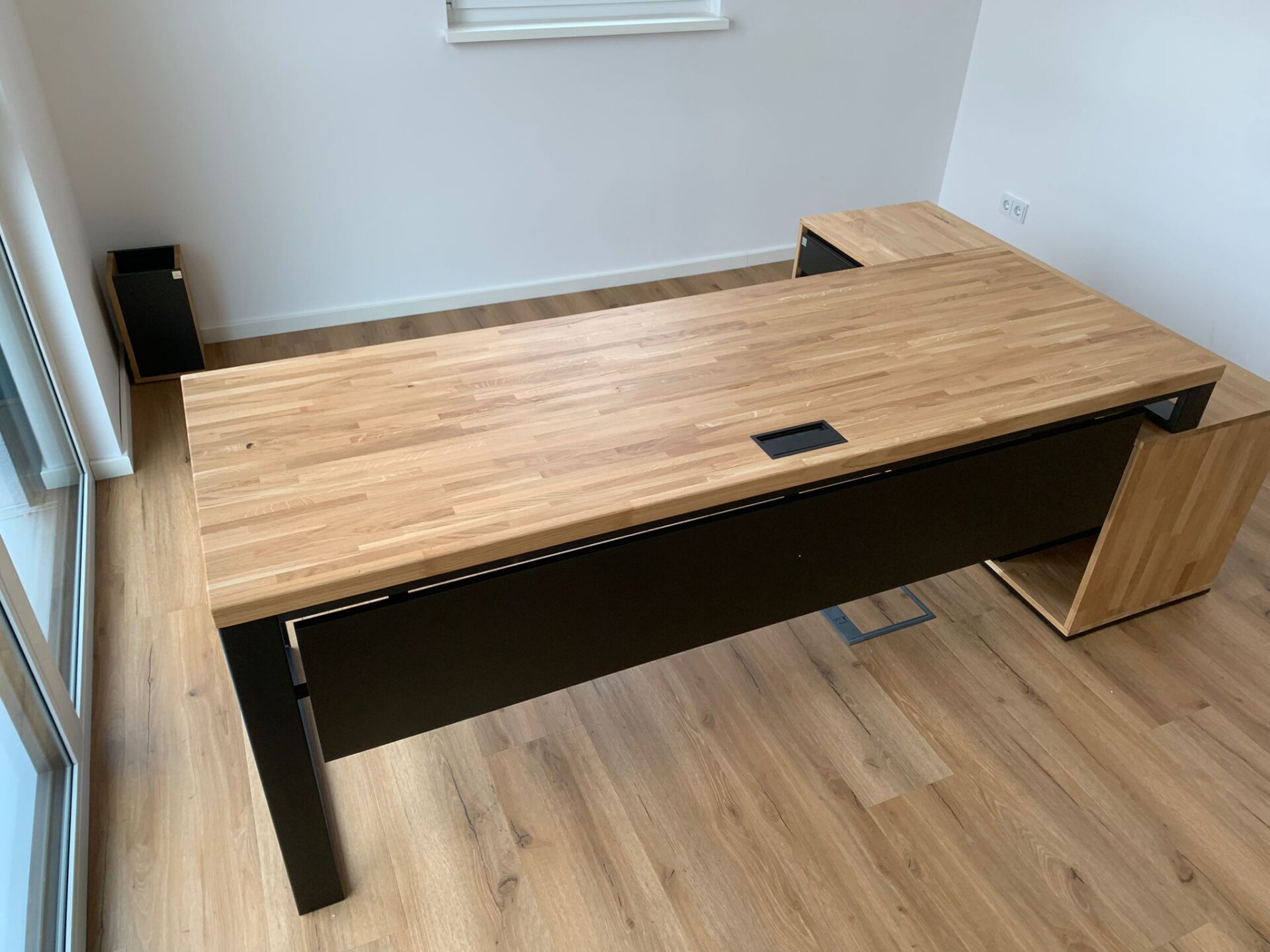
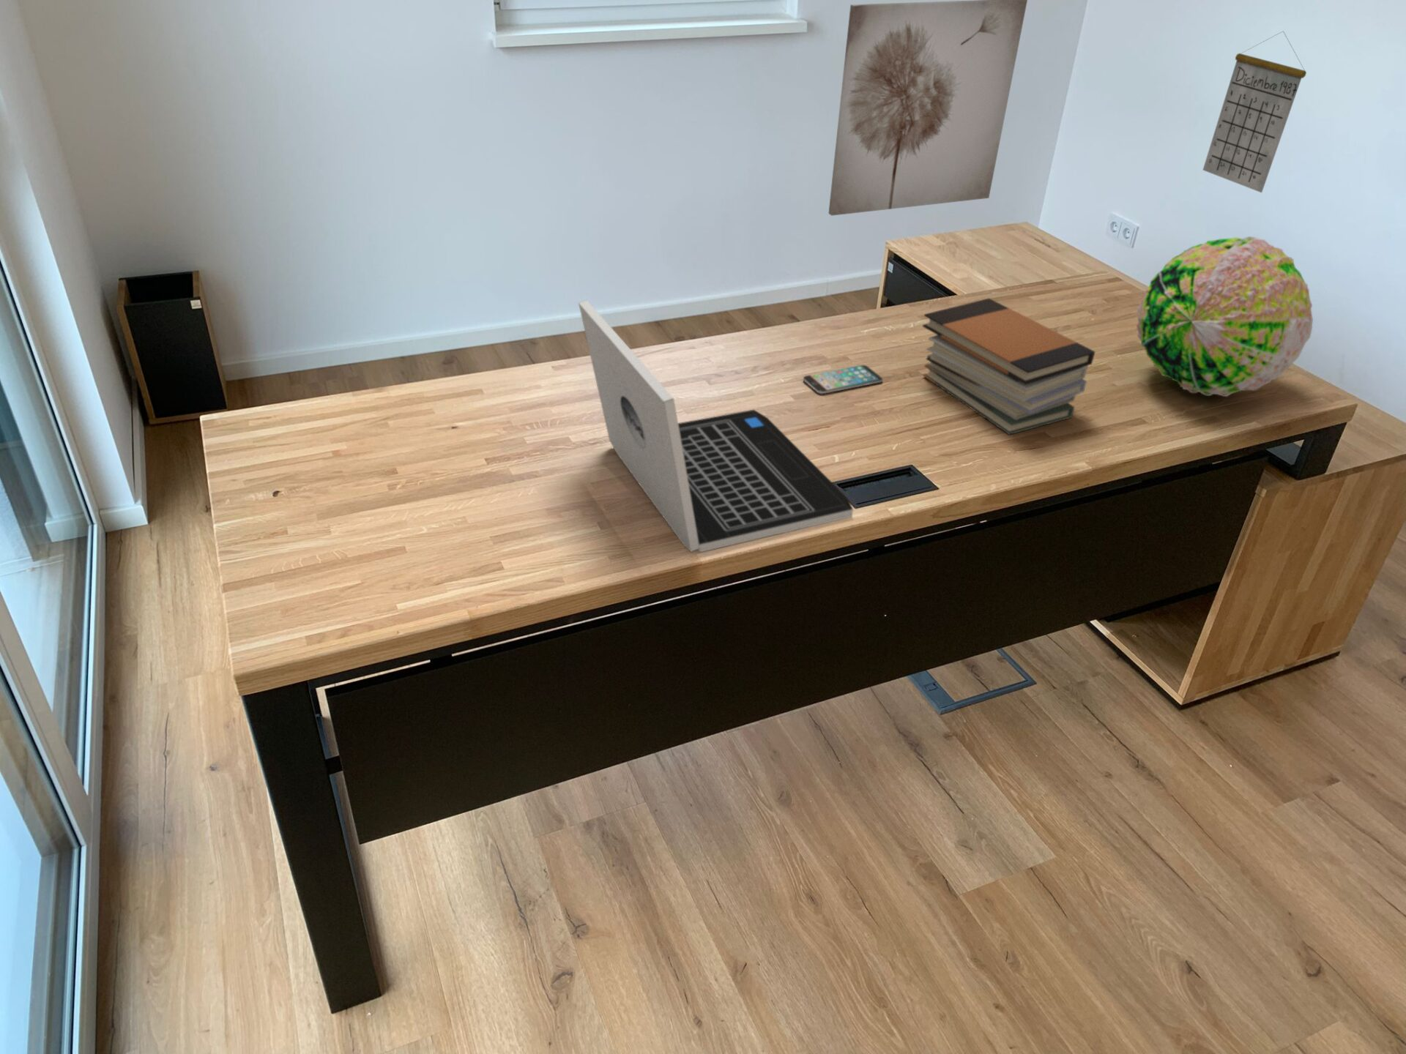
+ decorative ball (1223, 316)
+ laptop (718, 416)
+ smartphone (842, 379)
+ wall art (924, 110)
+ calendar (1255, 110)
+ book stack (1002, 365)
